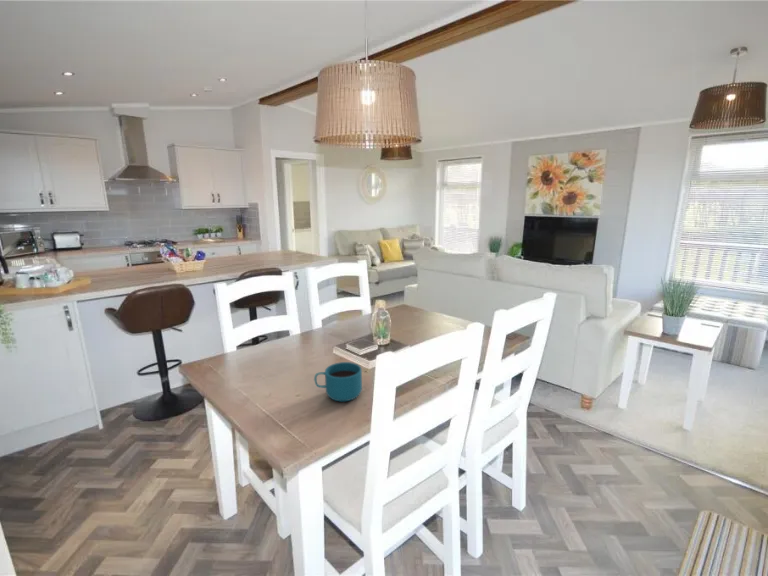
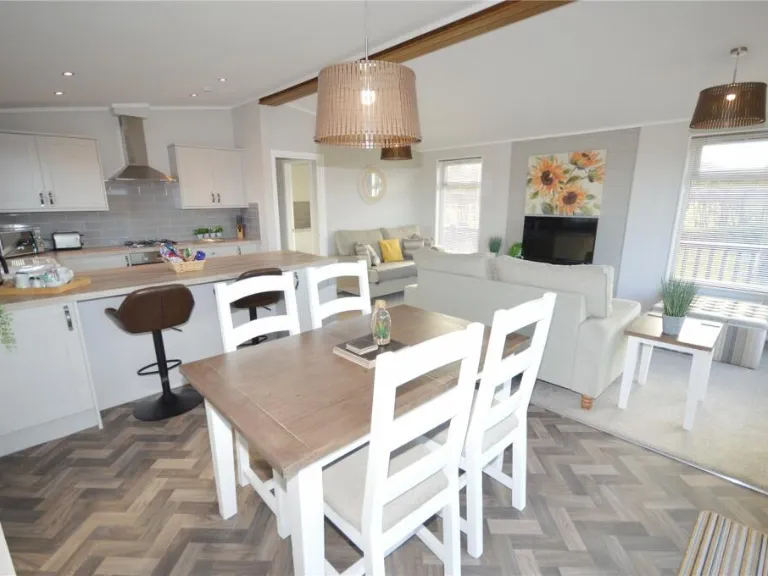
- cup (338, 382)
